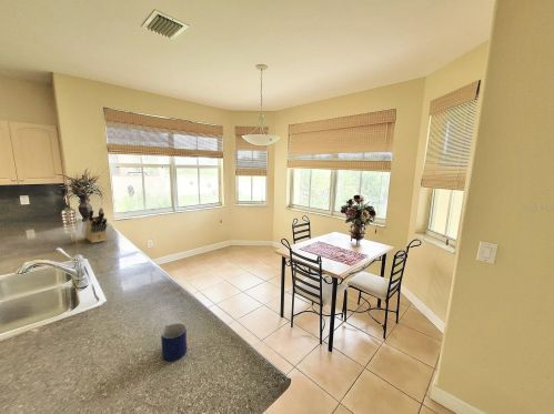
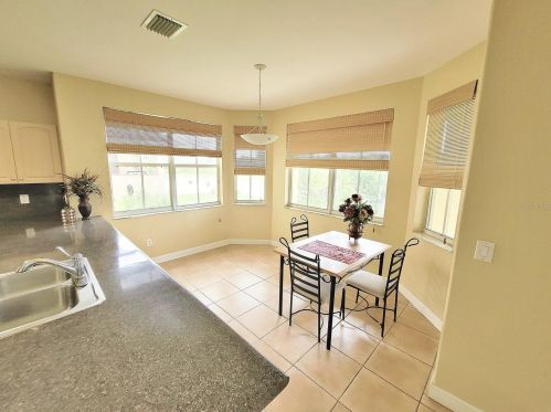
- mug (172, 339)
- knife block (95, 223)
